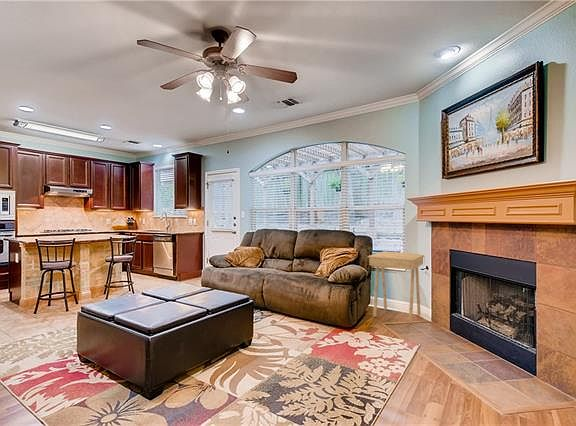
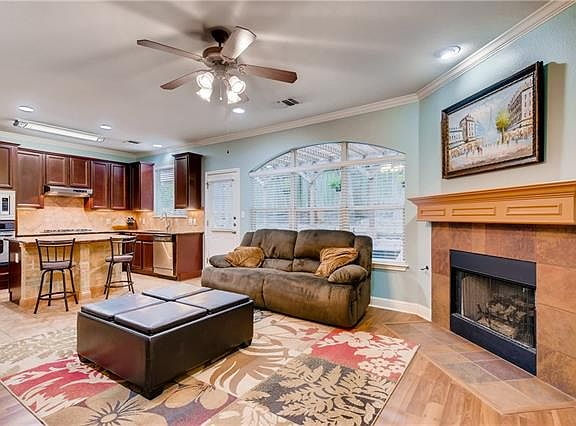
- side table (385, 285)
